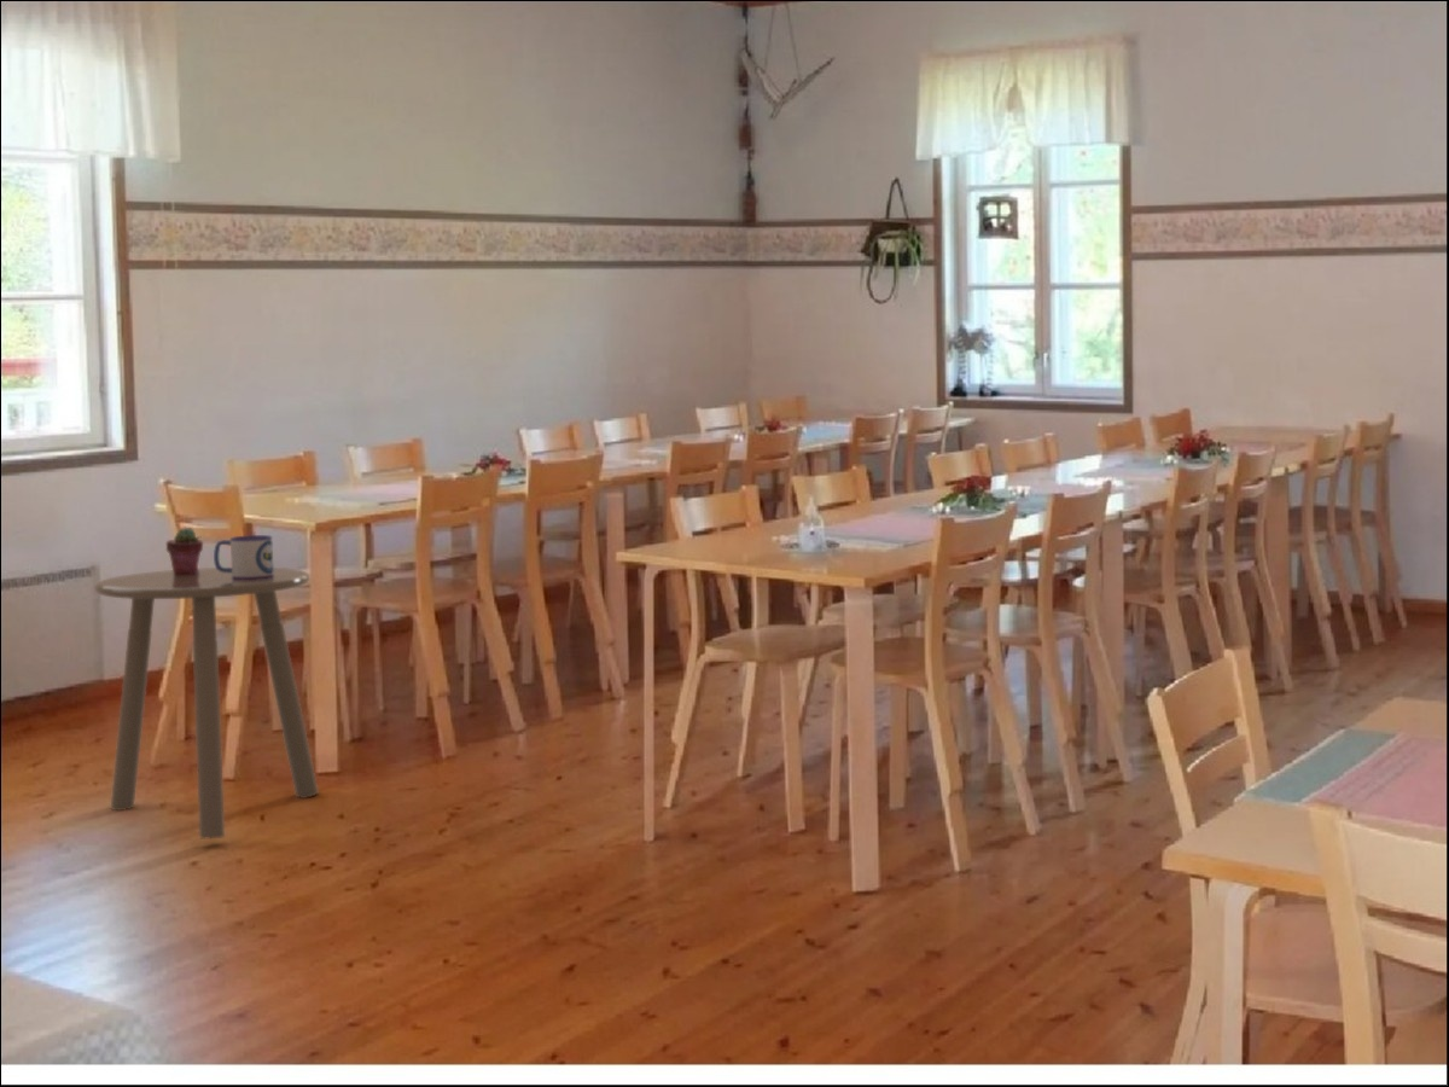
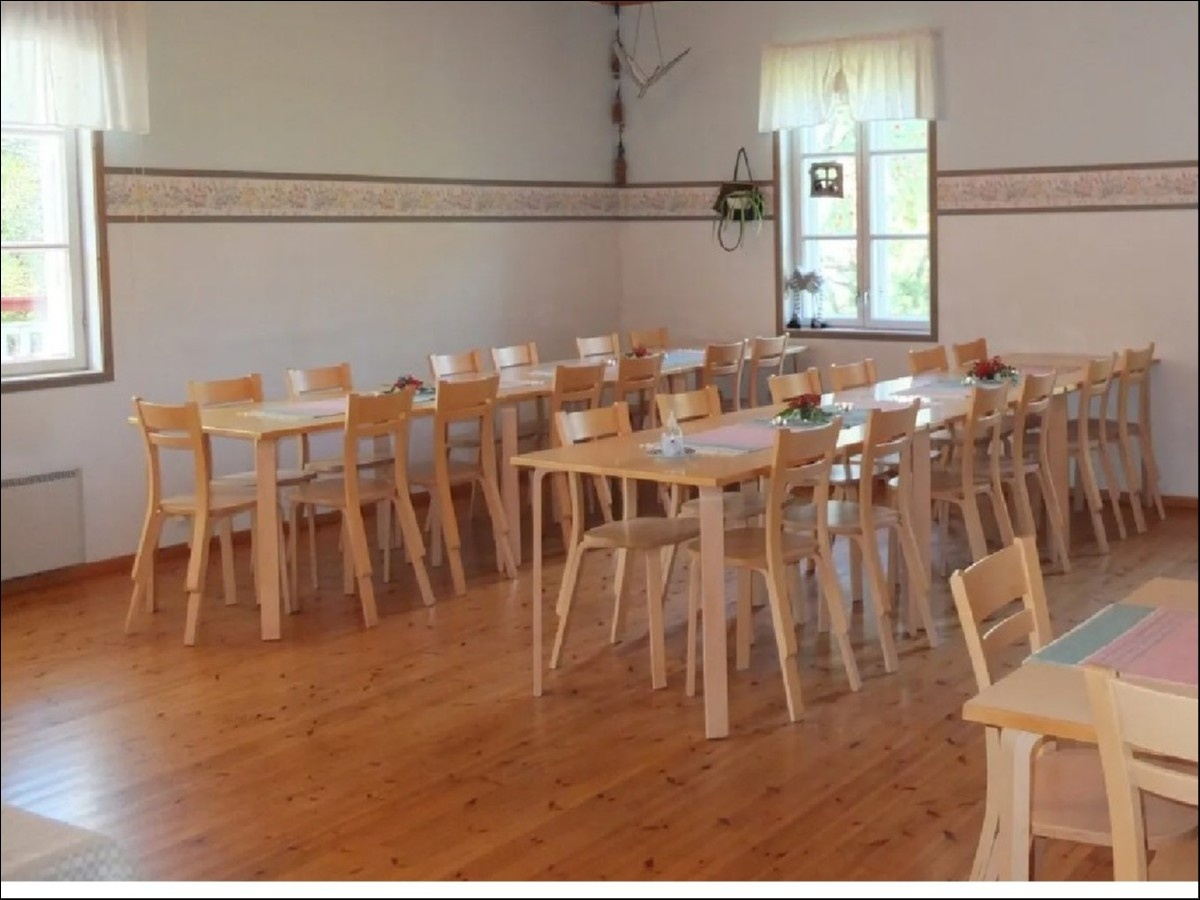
- mug (243, 556)
- potted succulent (185, 550)
- side table (206, 697)
